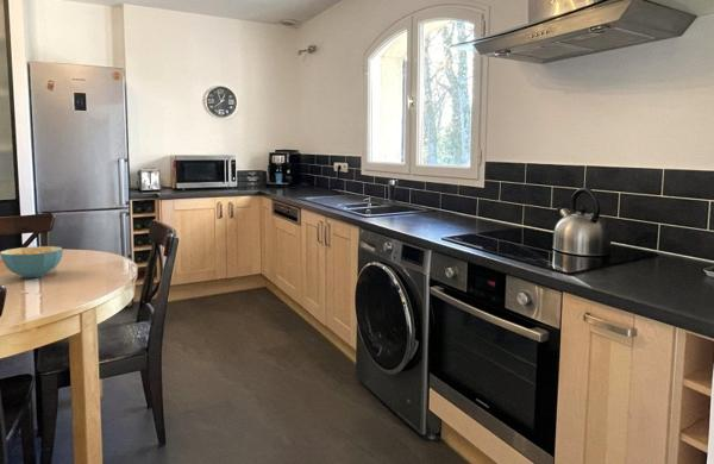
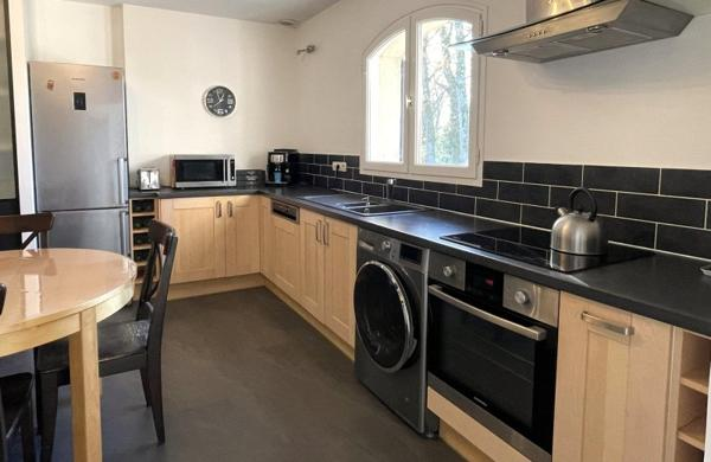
- cereal bowl (32, 263)
